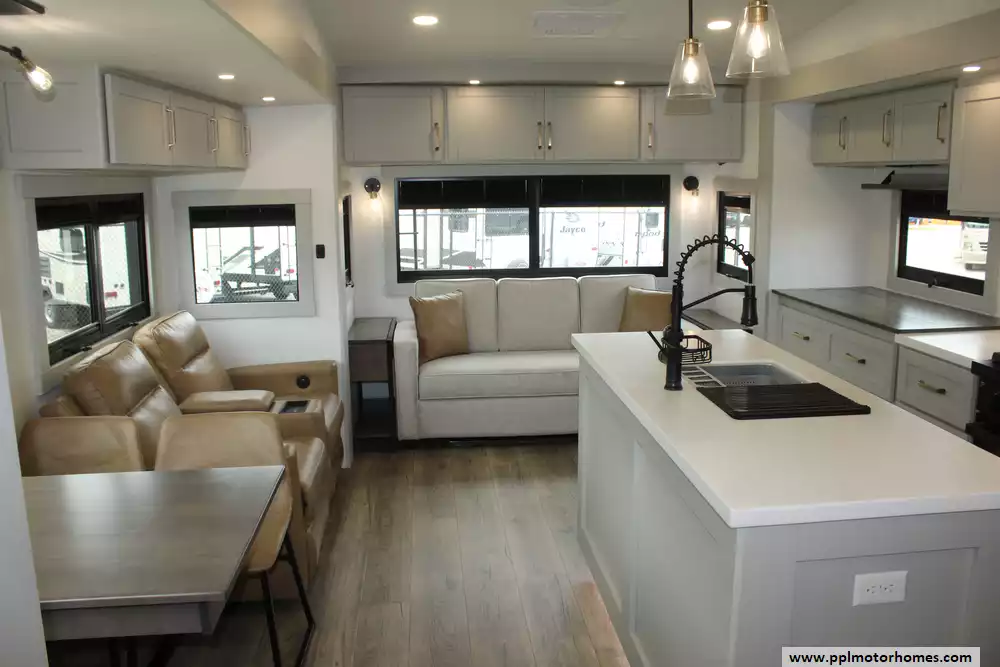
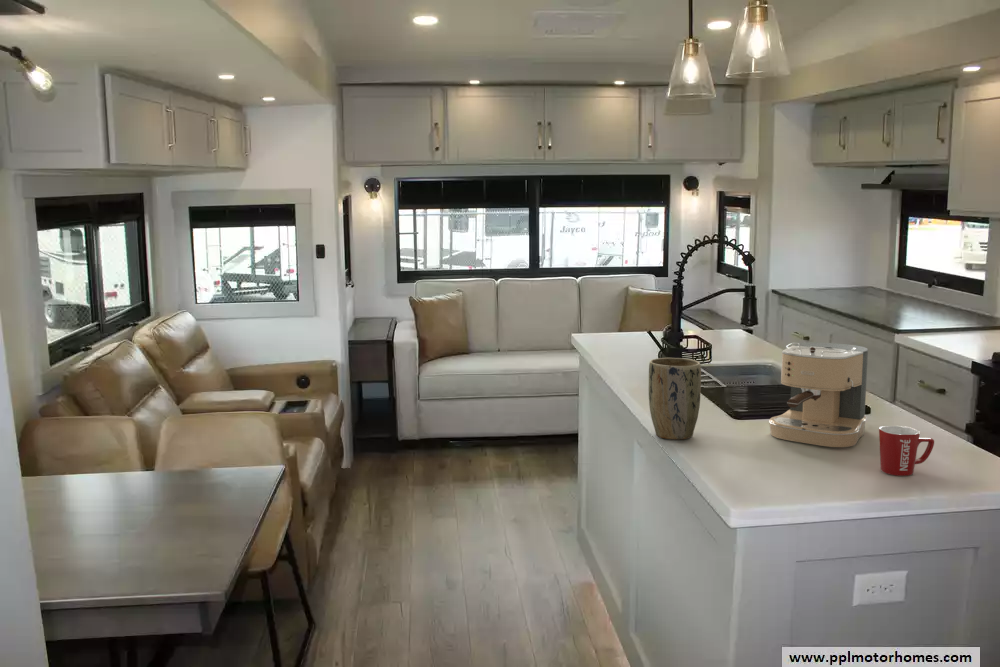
+ mug (906, 450)
+ coffee maker (817, 390)
+ plant pot (674, 398)
